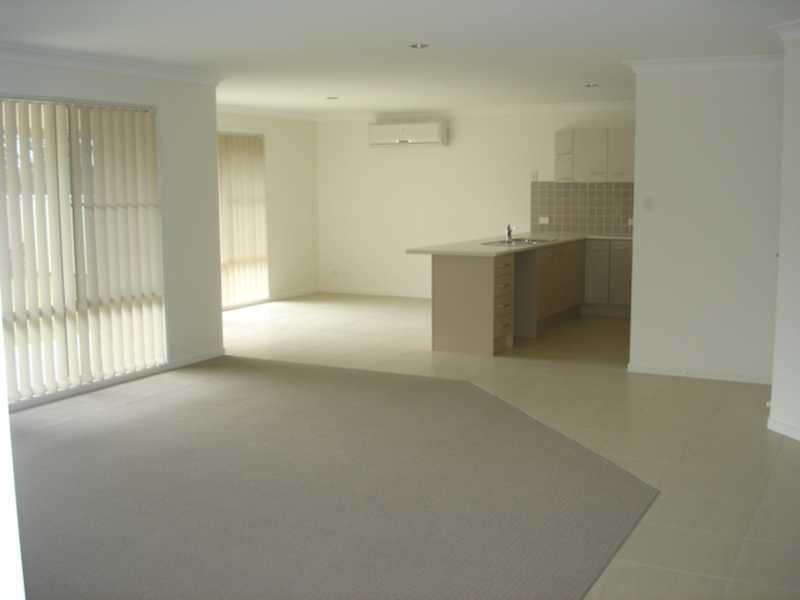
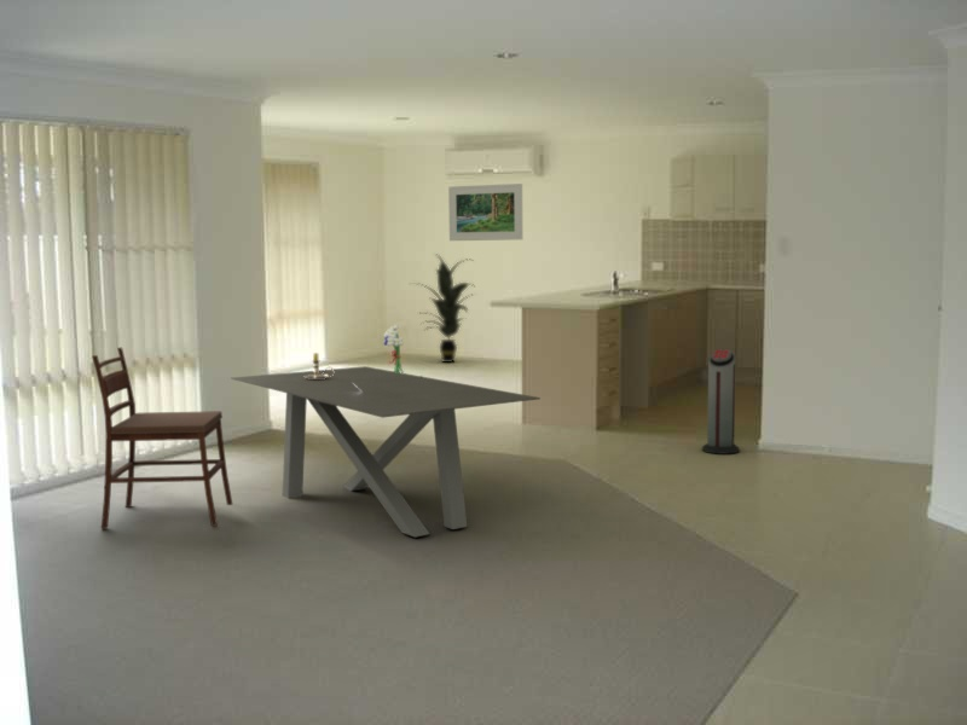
+ candlestick (318, 365)
+ indoor plant (445, 307)
+ dining table (376, 451)
+ air purifier (720, 400)
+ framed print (485, 213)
+ bouquet (389, 361)
+ dining chair (166, 434)
